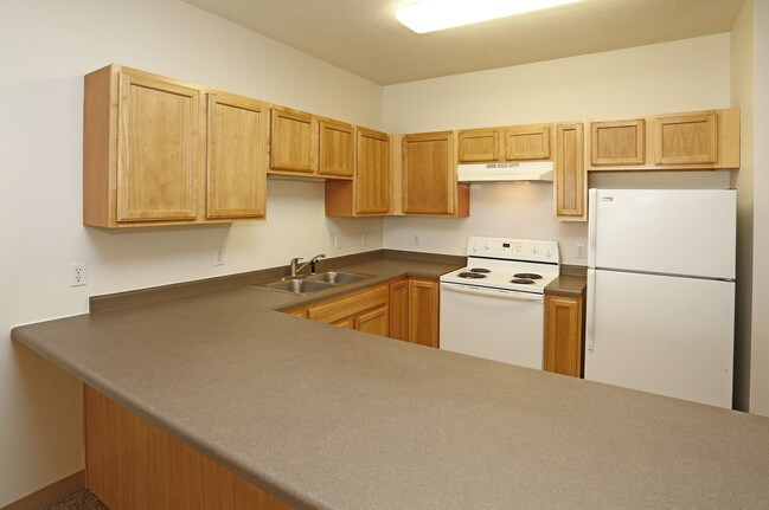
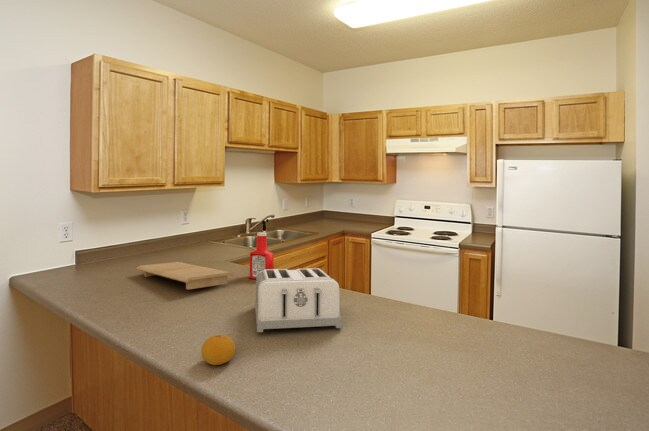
+ cutting board (183, 274)
+ fruit (218, 349)
+ toaster (295, 296)
+ soap bottle (261, 255)
